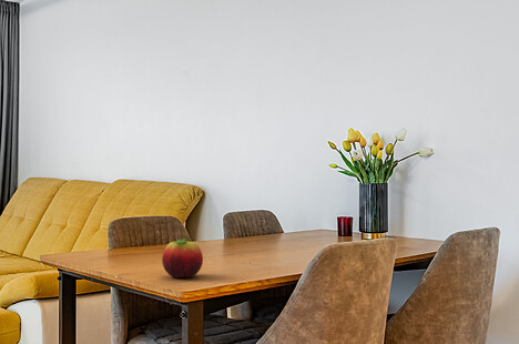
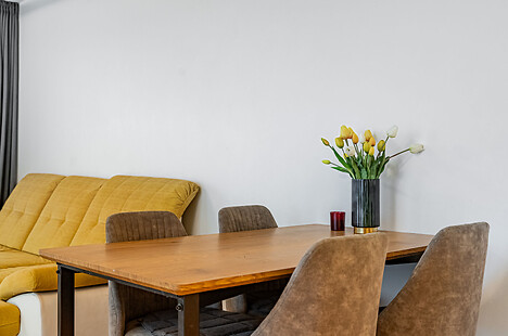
- fruit (182, 256)
